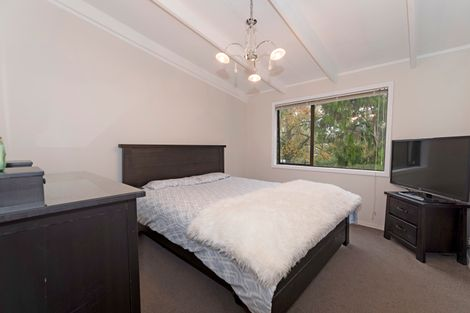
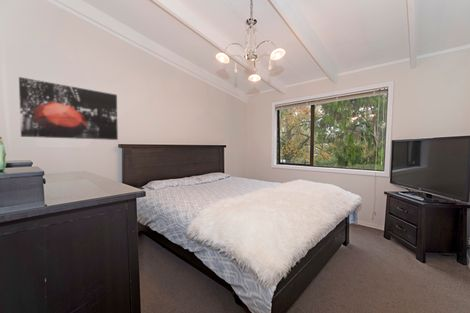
+ wall art (75, 113)
